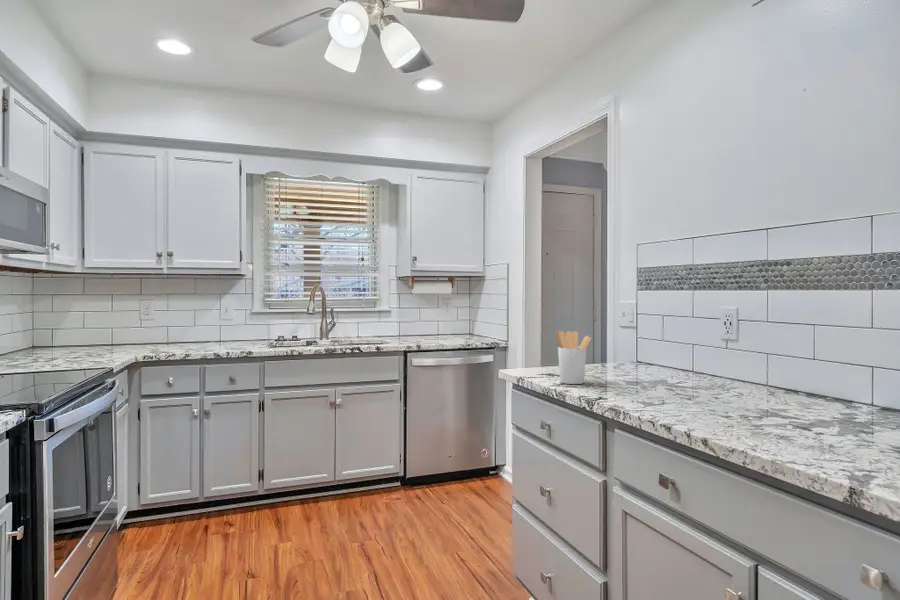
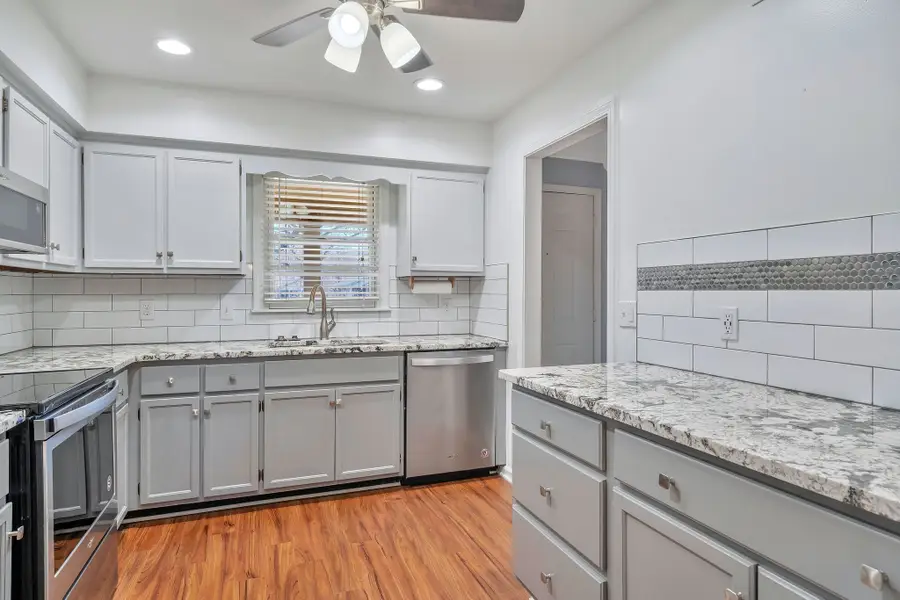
- utensil holder (570, 355)
